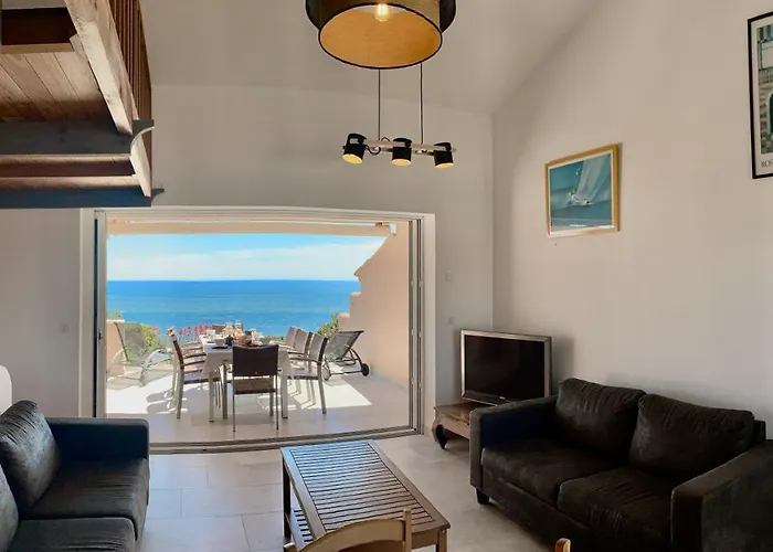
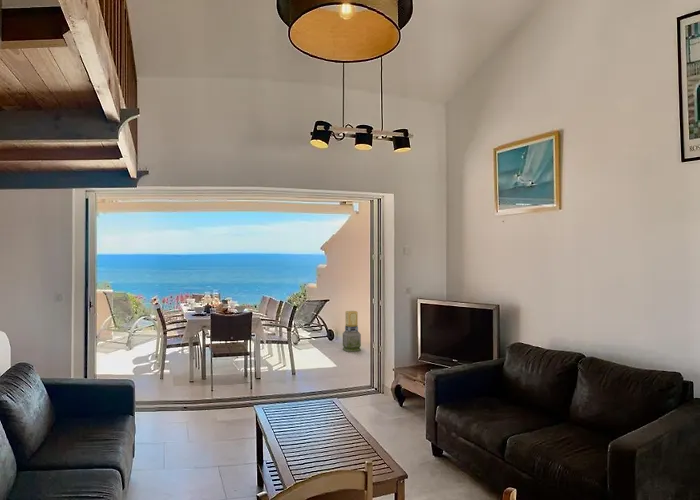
+ lantern (351, 330)
